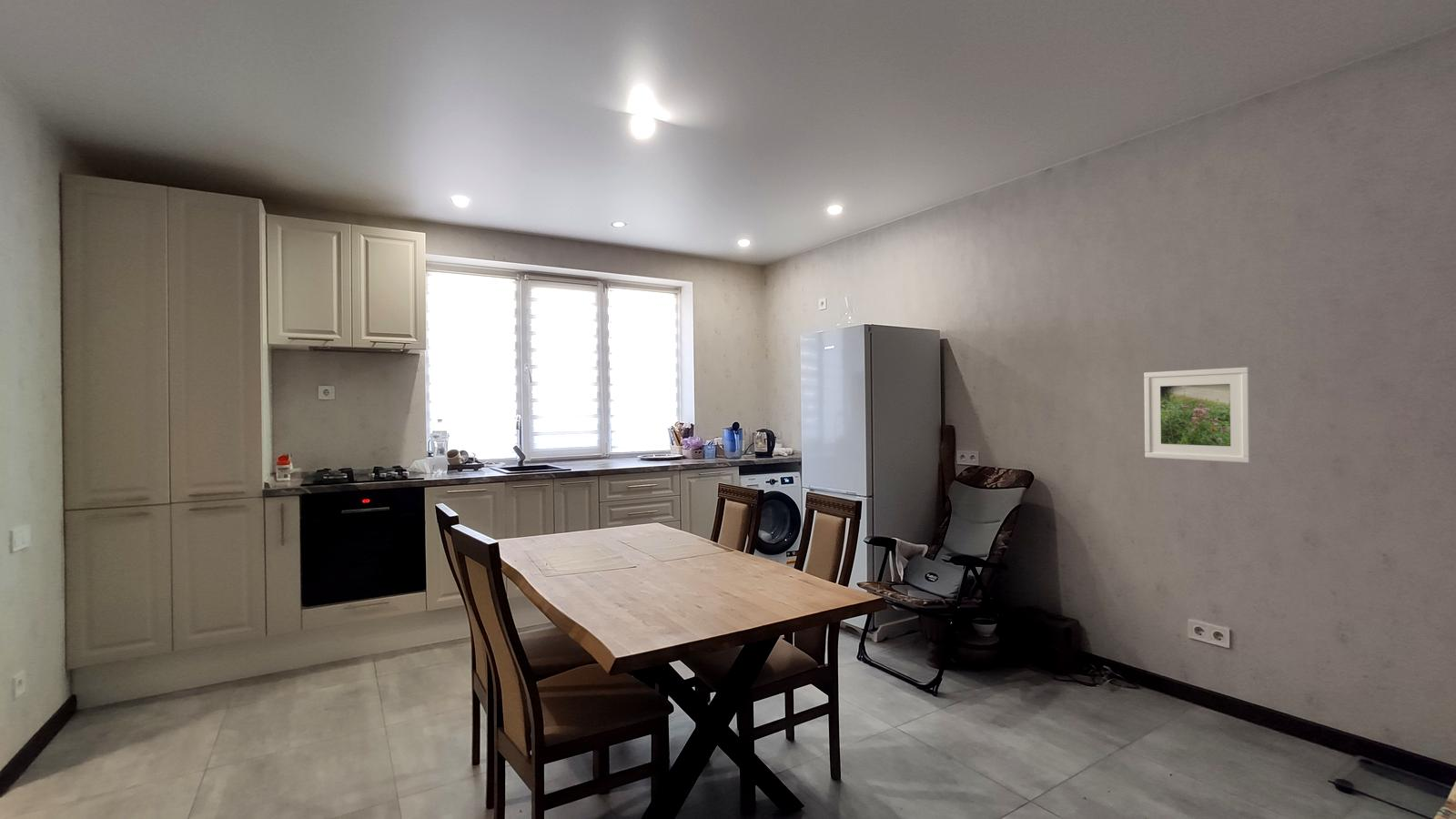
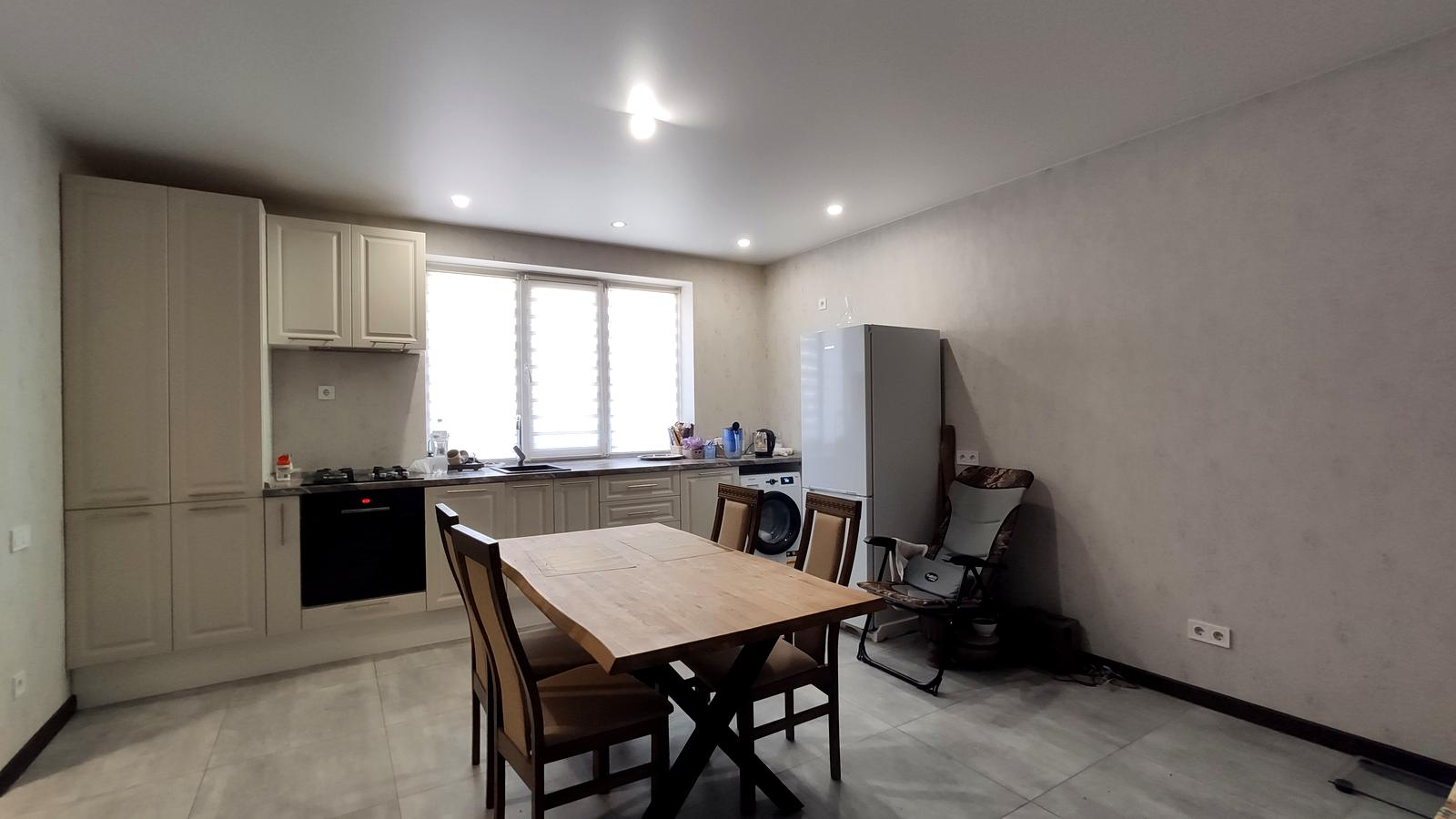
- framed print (1194, 415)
